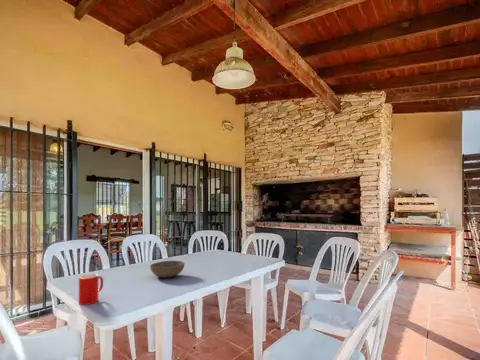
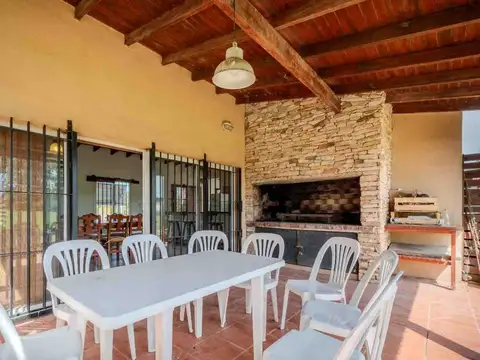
- cup (92, 288)
- bowl (167, 270)
